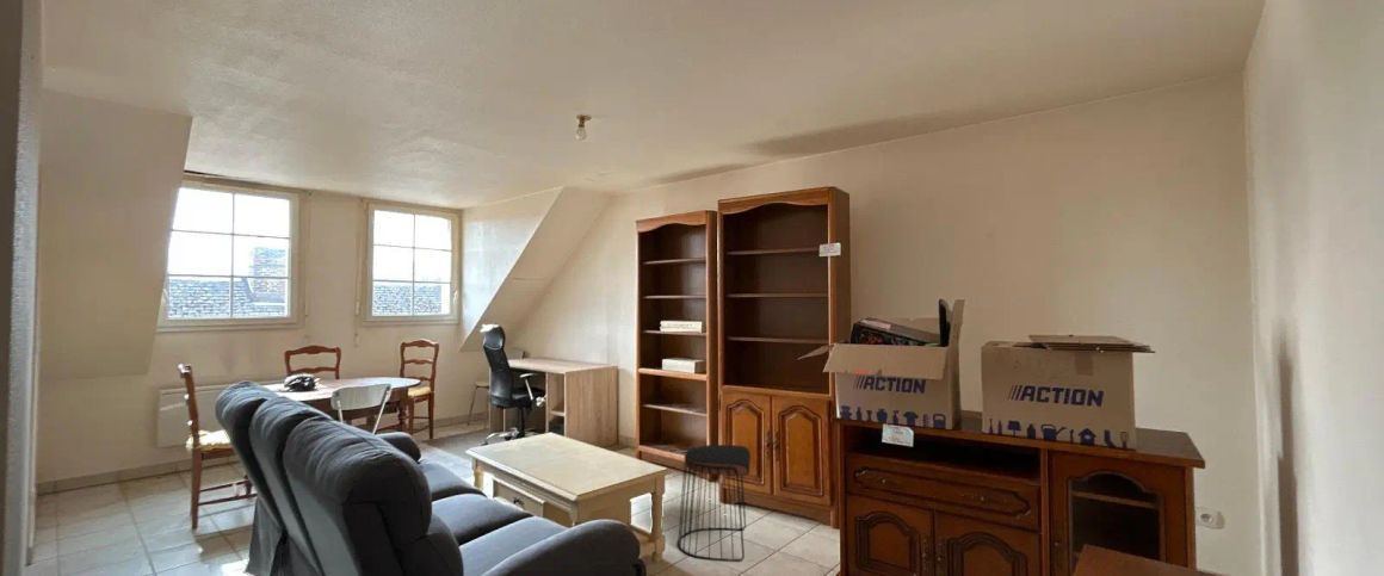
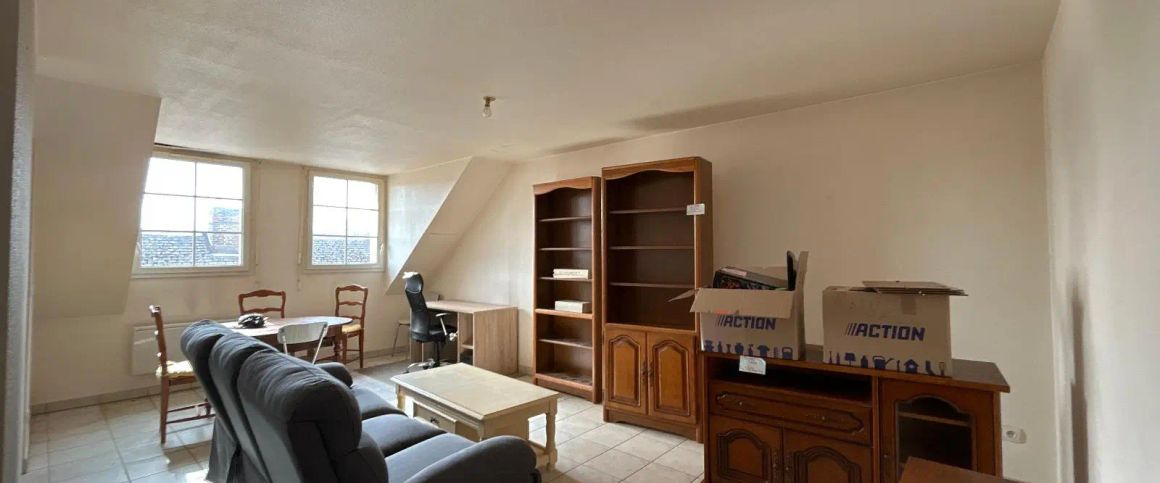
- stool (715, 497)
